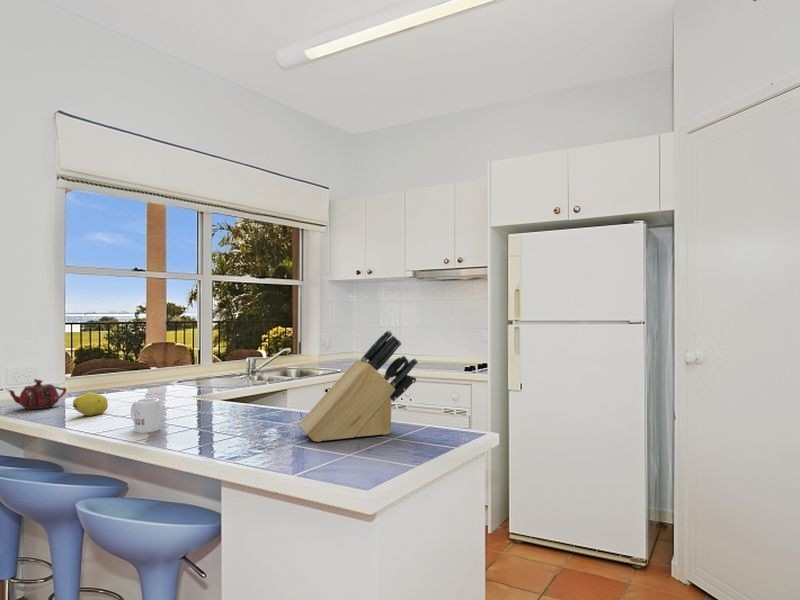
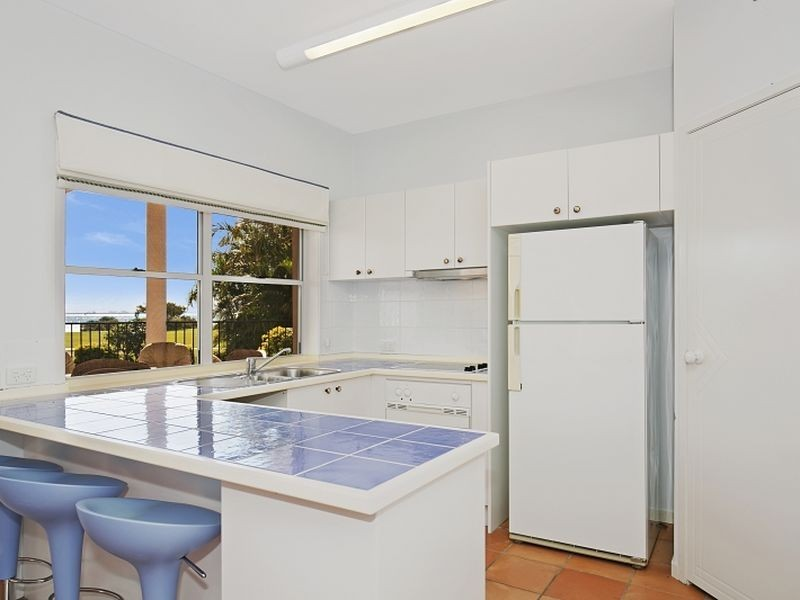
- teapot (37, 393)
- knife block (359, 382)
- mug (143, 414)
- fruit (89, 404)
